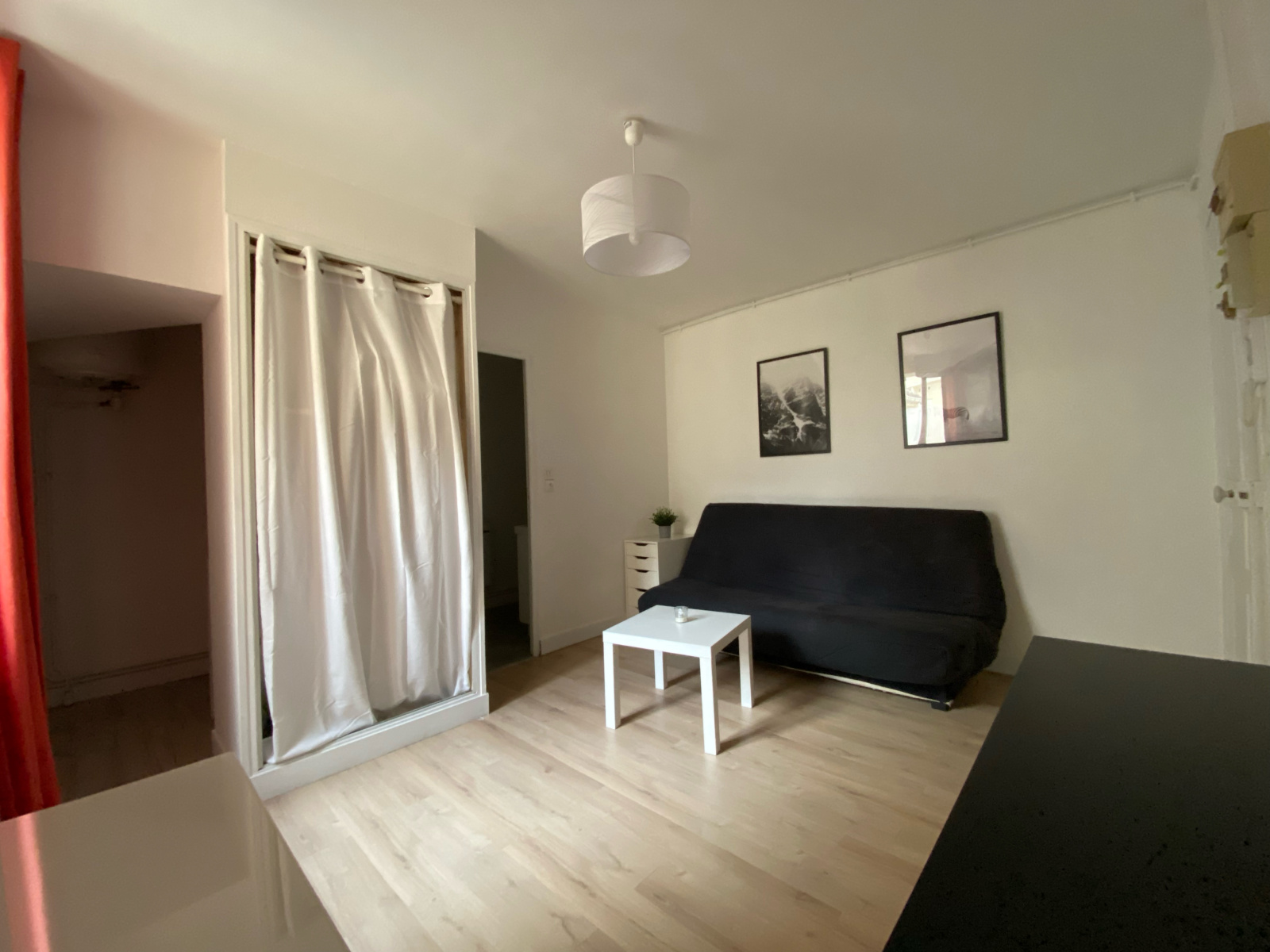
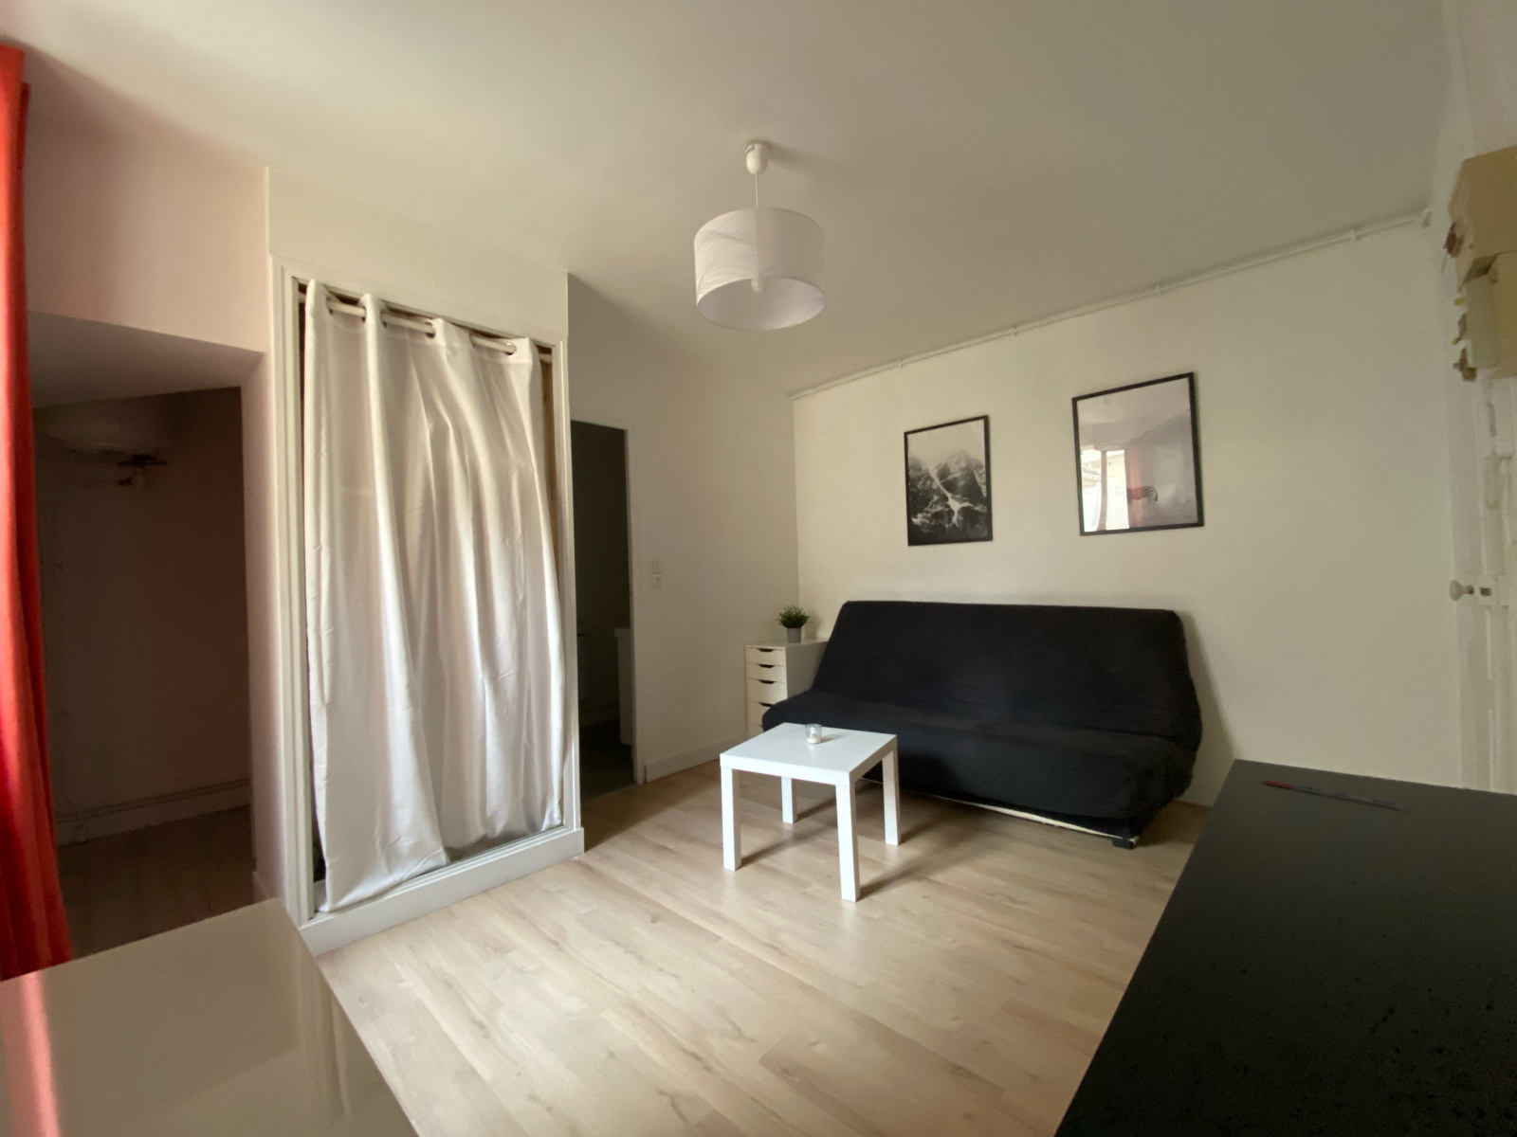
+ pen (1329, 792)
